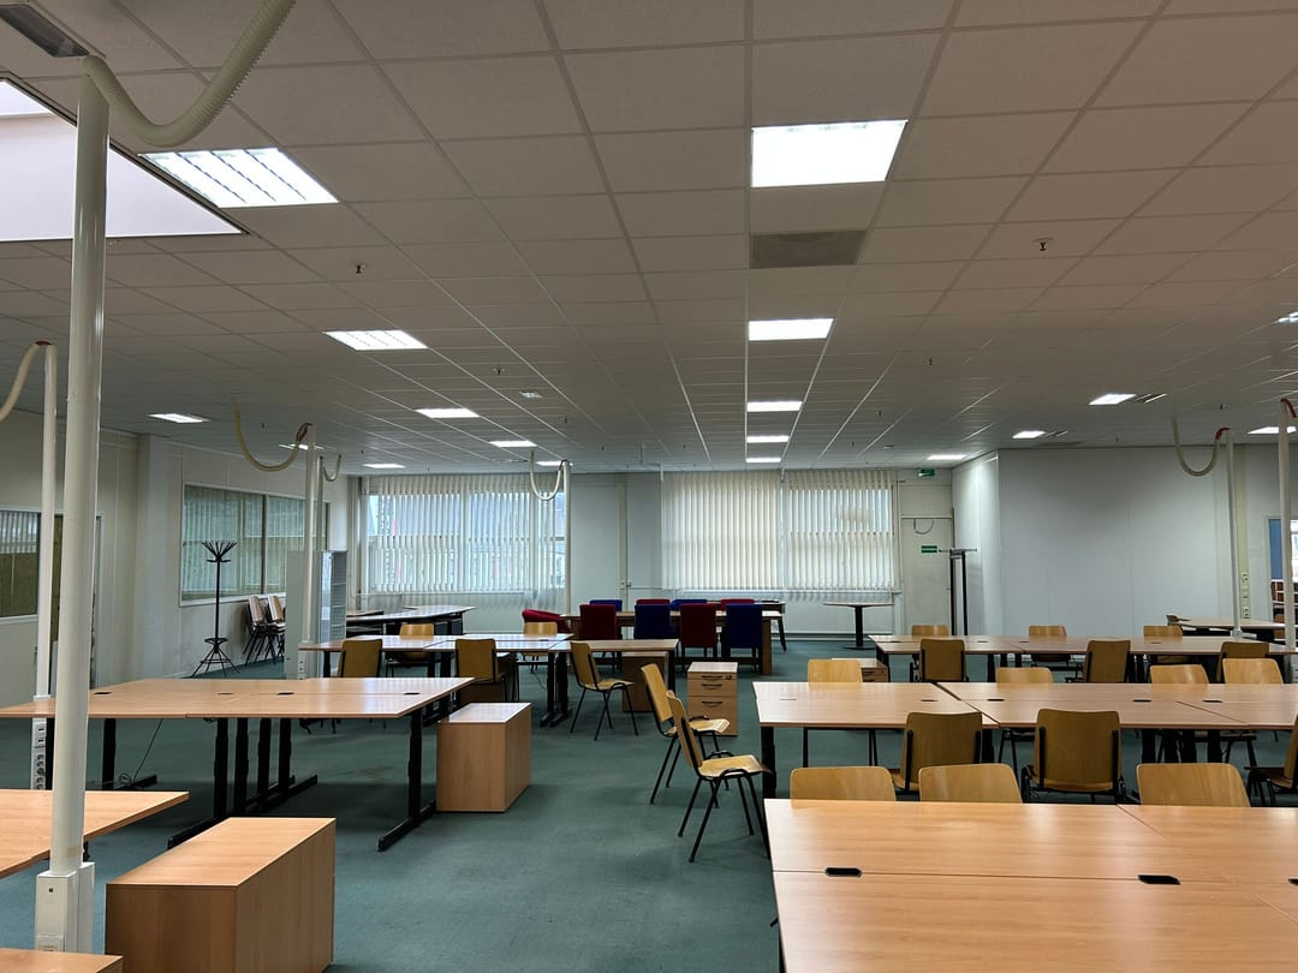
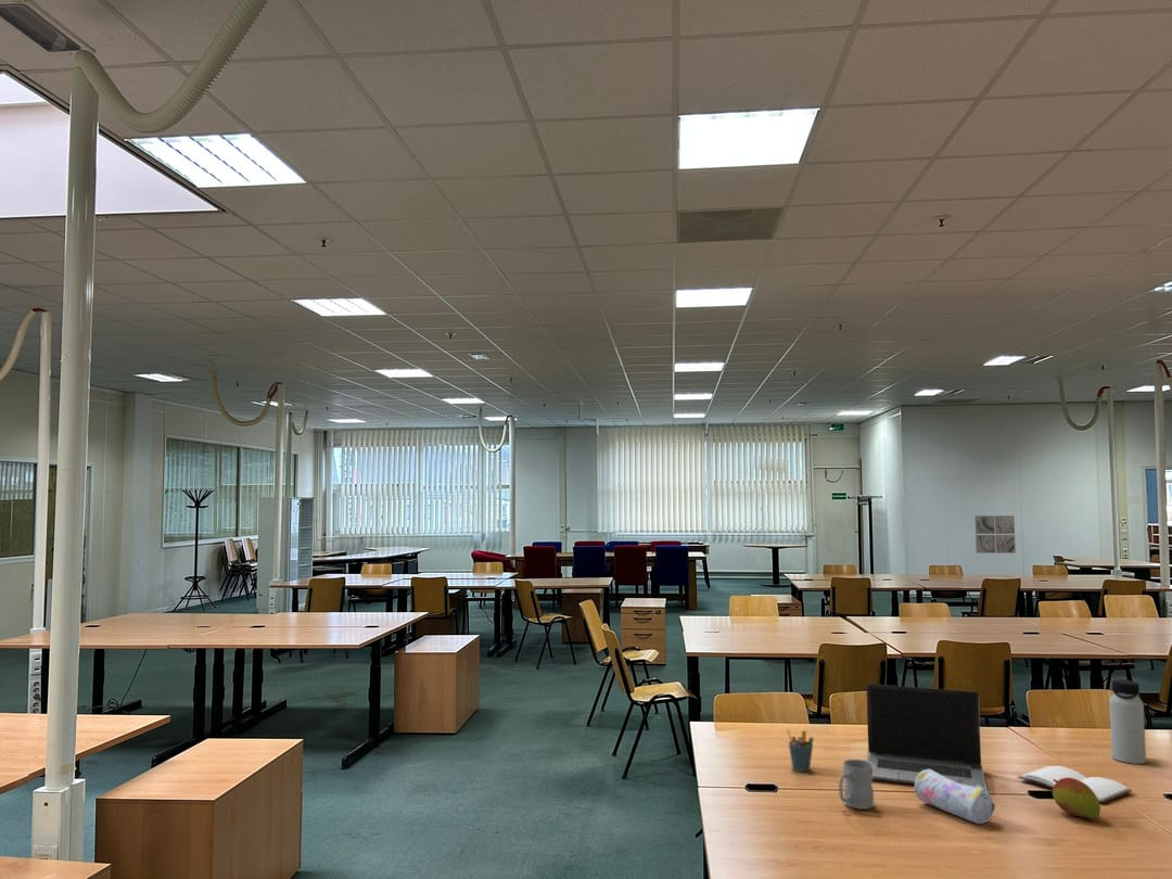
+ laptop computer (922, 735)
+ book (1074, 778)
+ fruit (1075, 797)
+ pencil case (952, 794)
+ mug (853, 785)
+ water bottle (1126, 719)
+ pen holder (801, 749)
+ wall art (994, 533)
